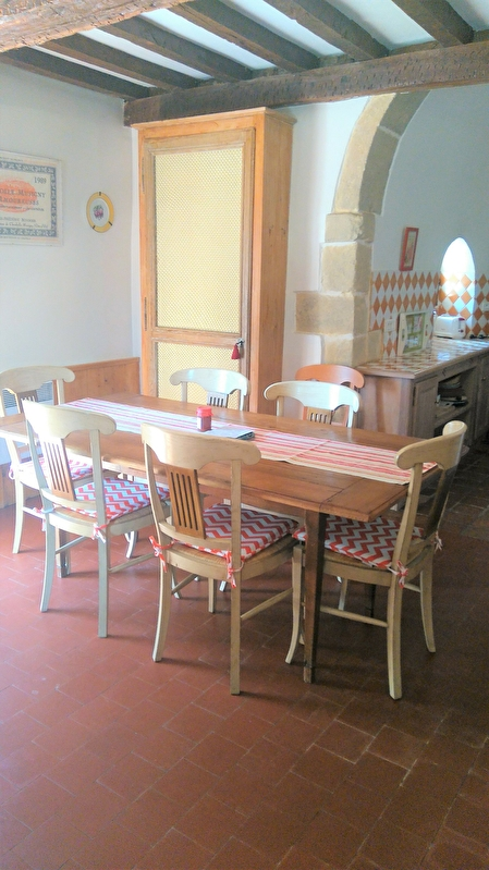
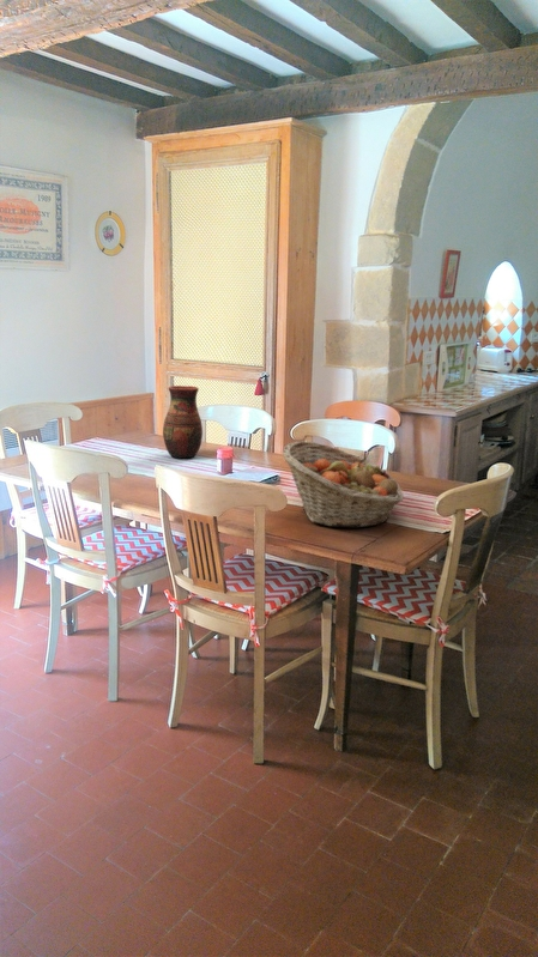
+ fruit basket (341, 481)
+ vase (182, 422)
